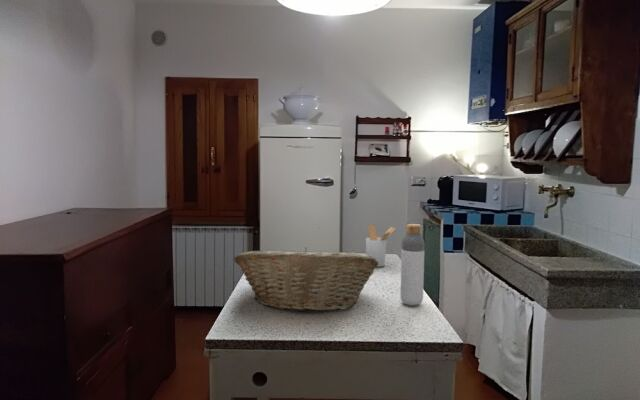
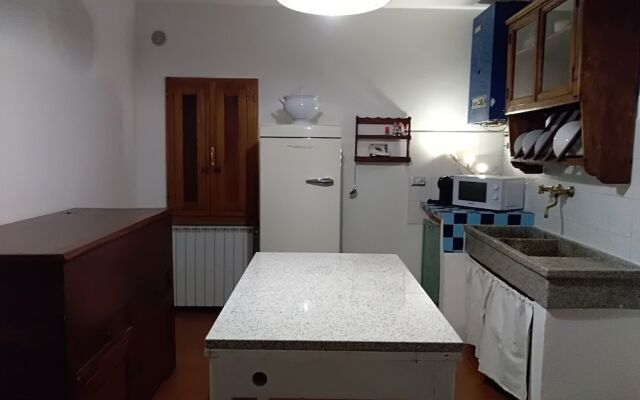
- bottle (412, 264)
- utensil holder (380, 245)
- fruit basket (305, 272)
